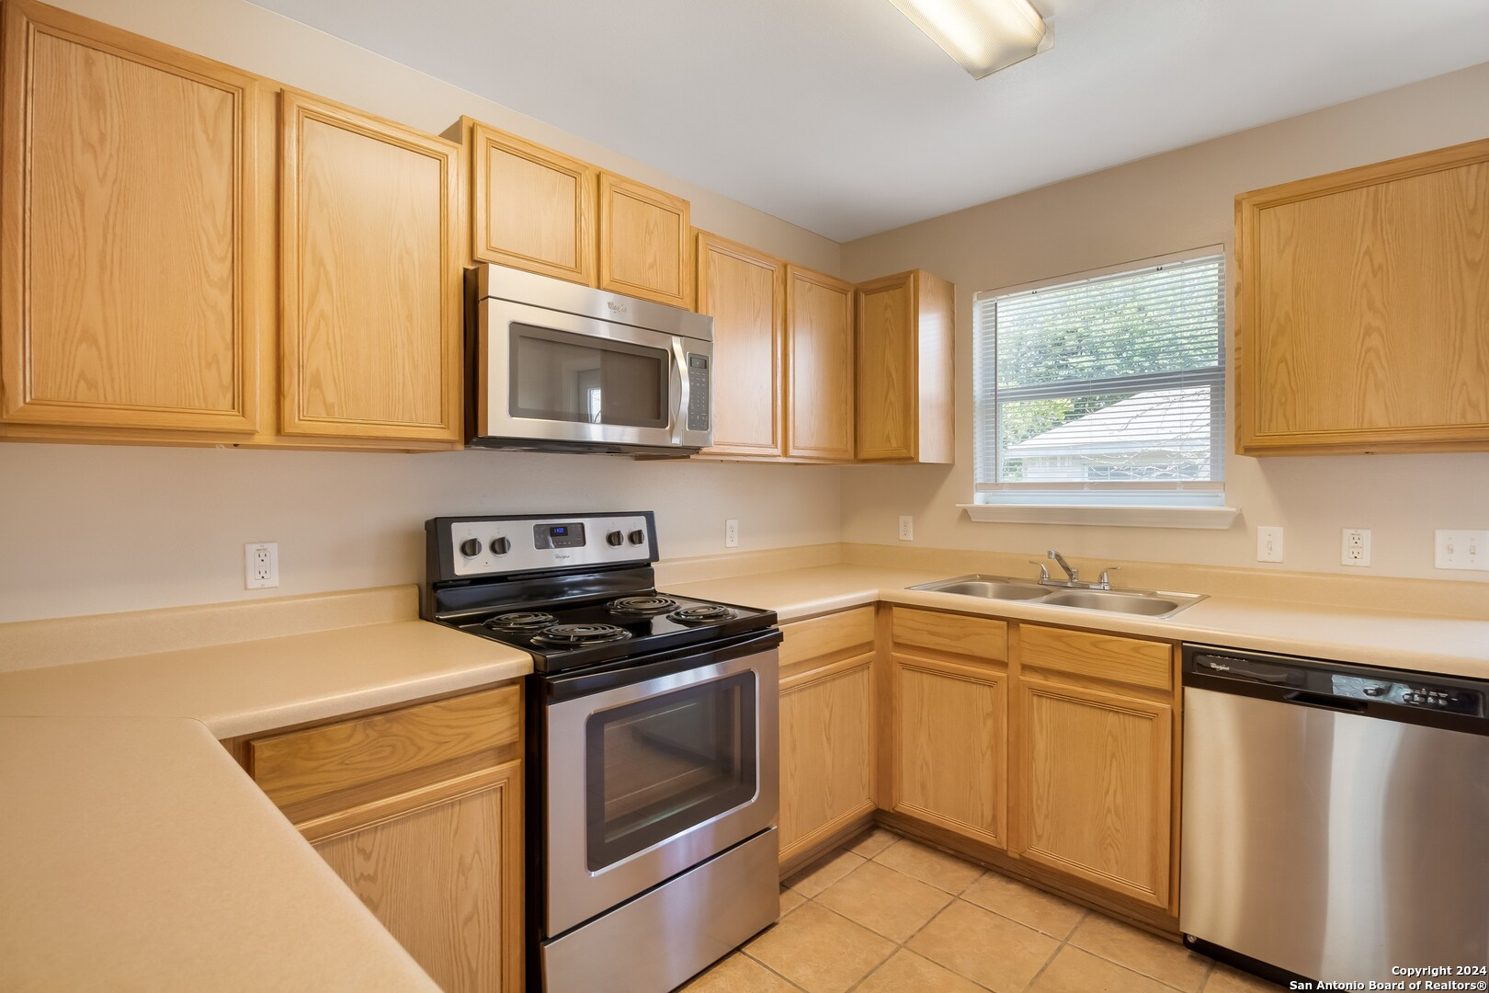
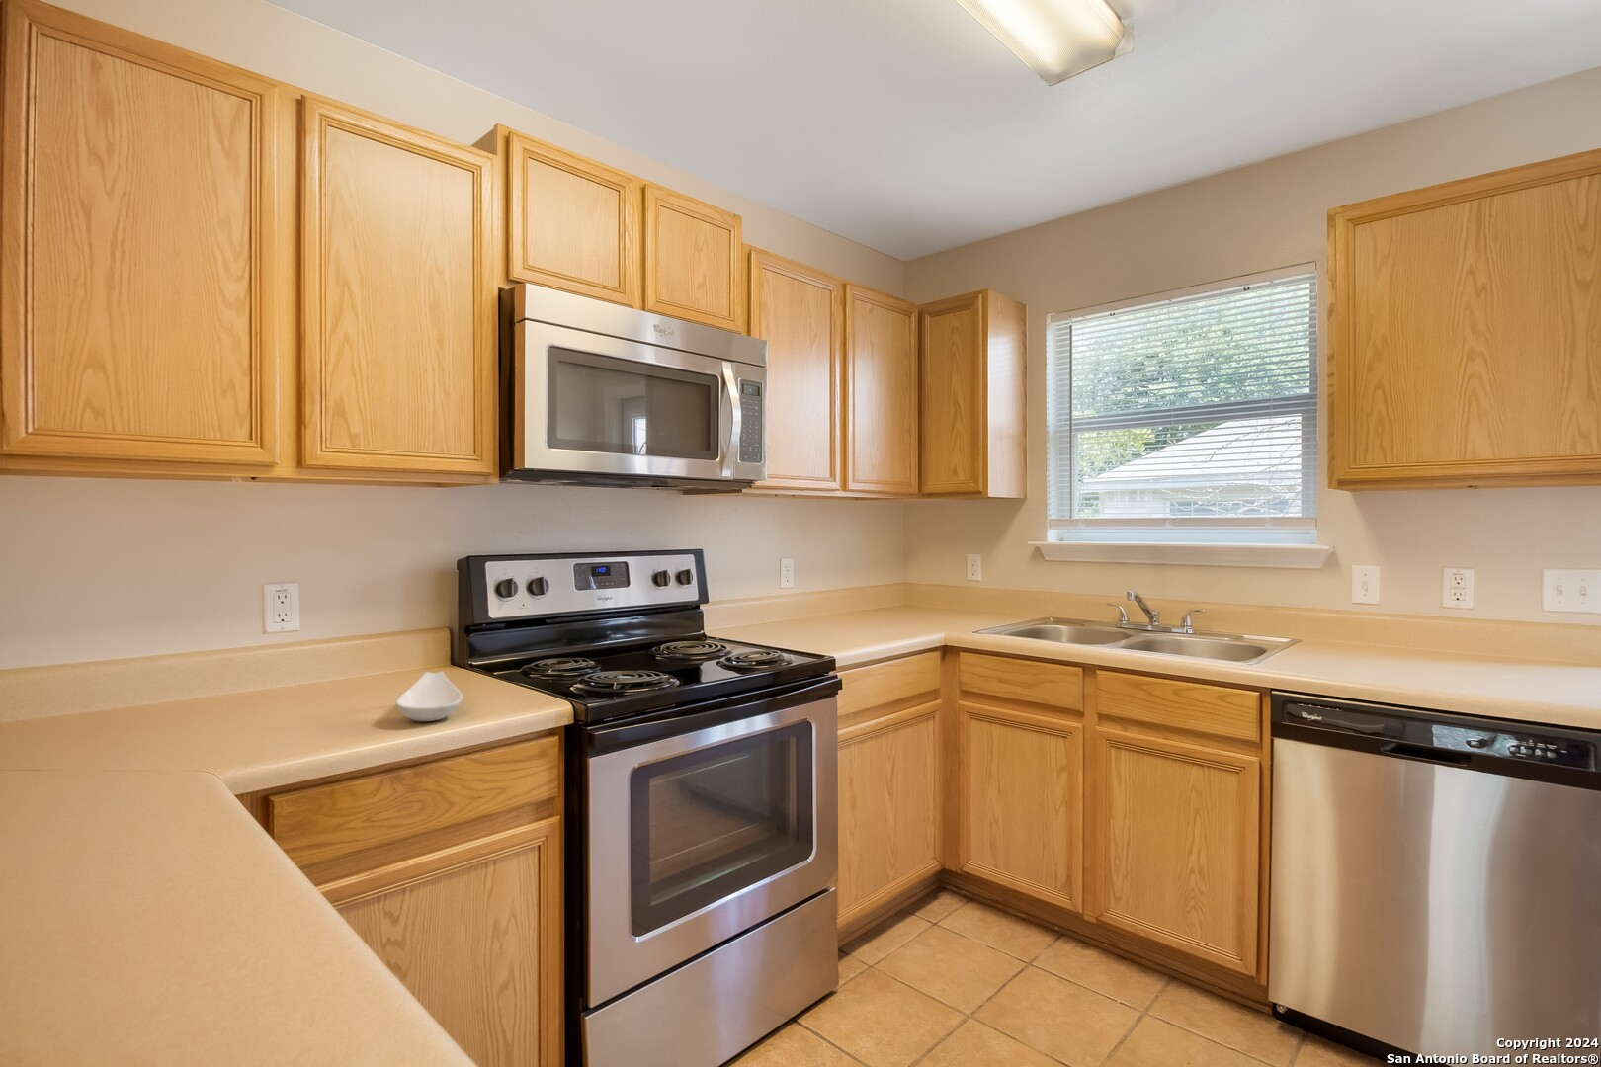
+ spoon rest (431, 693)
